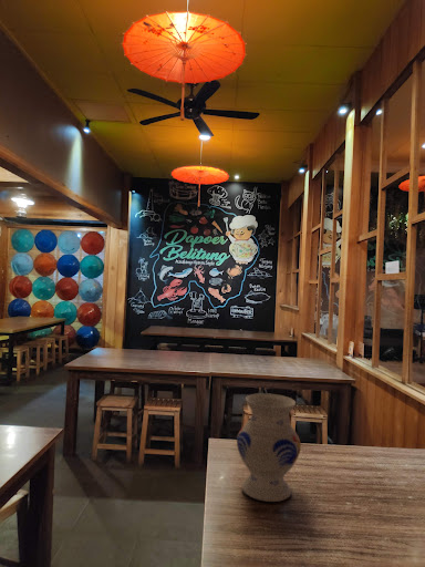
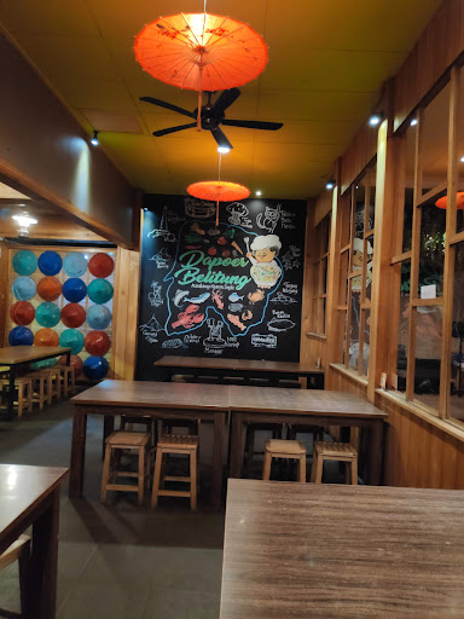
- vase (268, 445)
